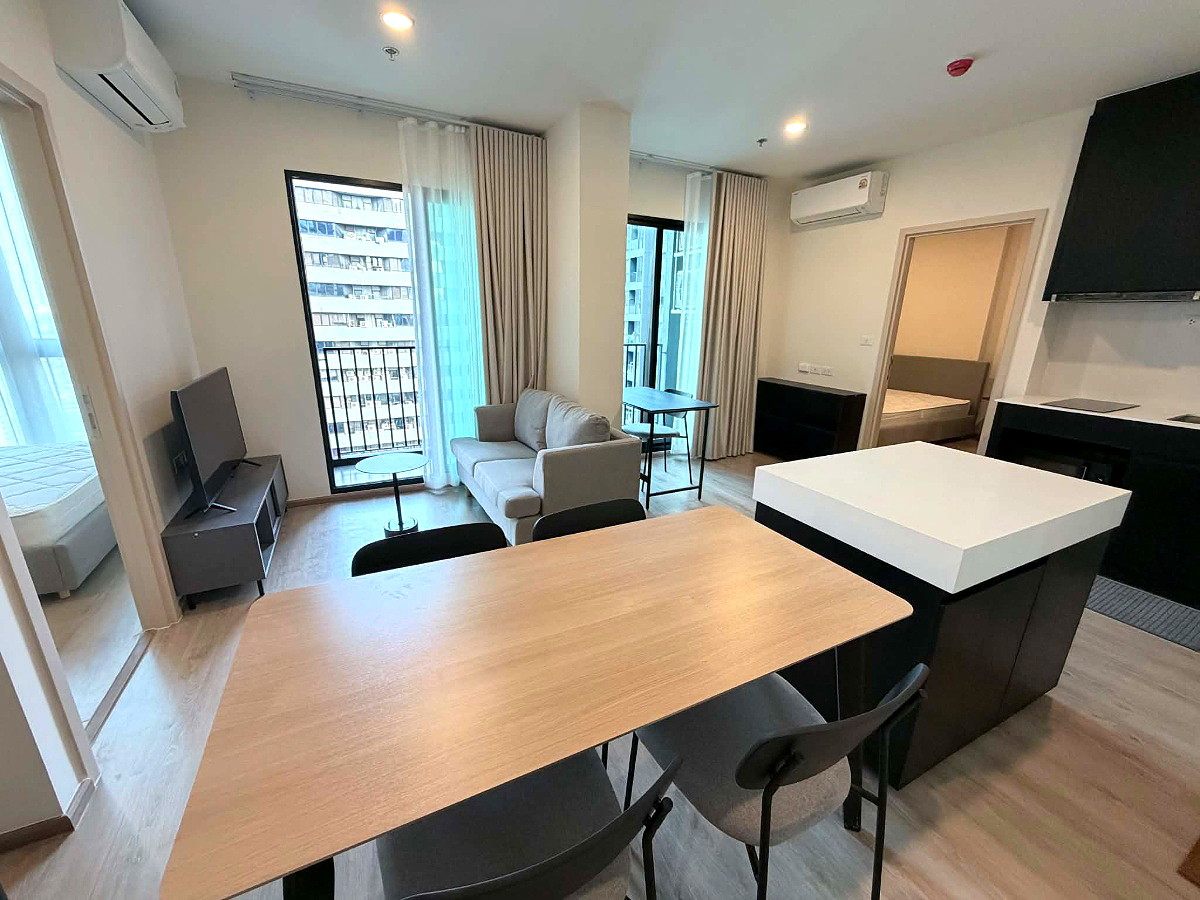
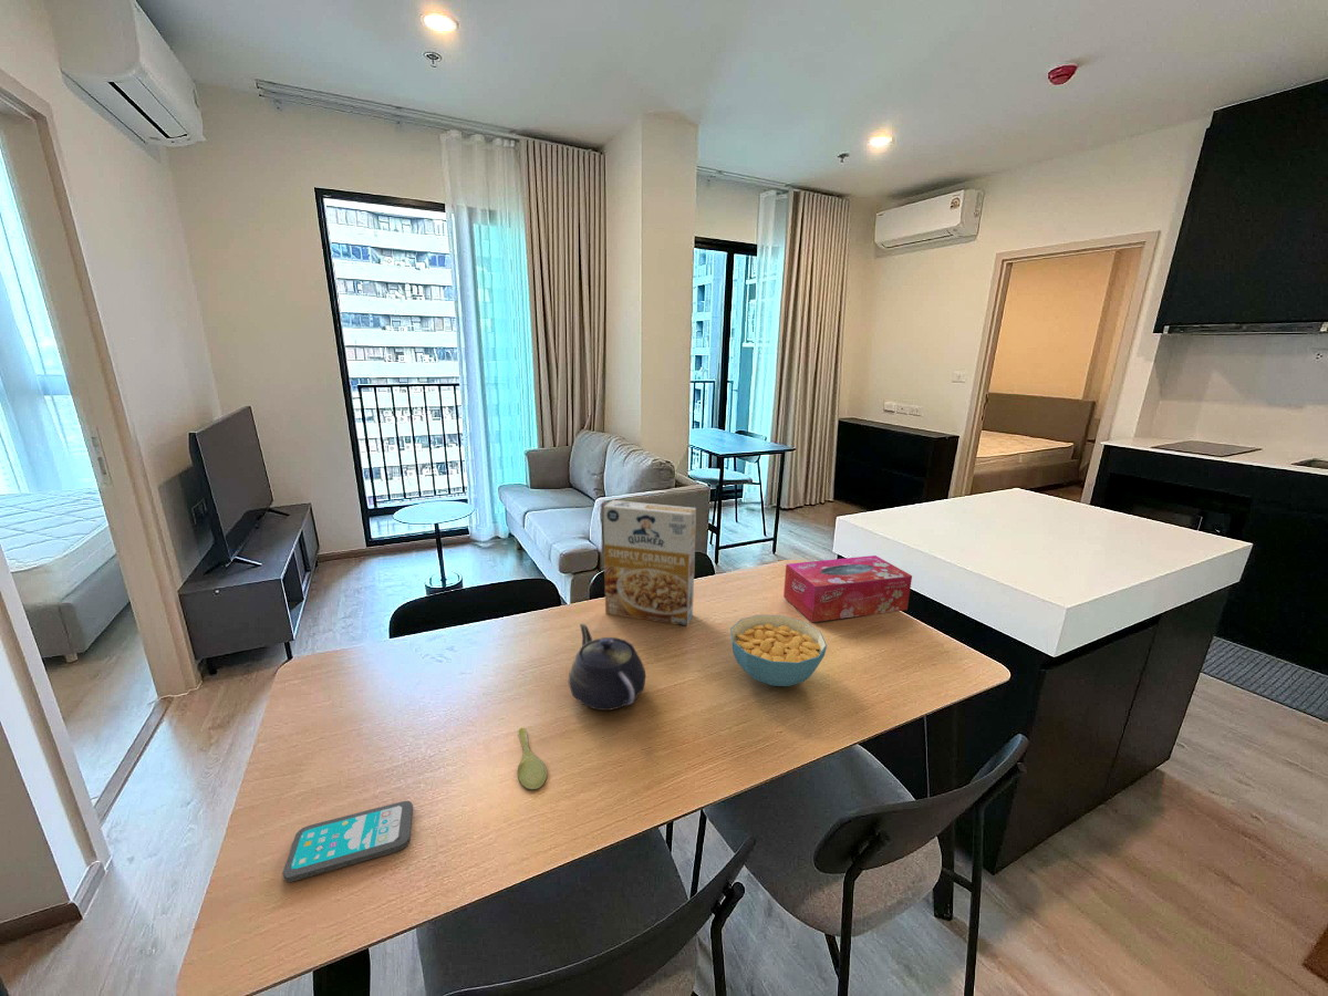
+ cereal box (649, 562)
+ spoon (528, 755)
+ tissue box (845, 587)
+ teapot (605, 665)
+ cereal bowl (776, 656)
+ smartphone (352, 837)
